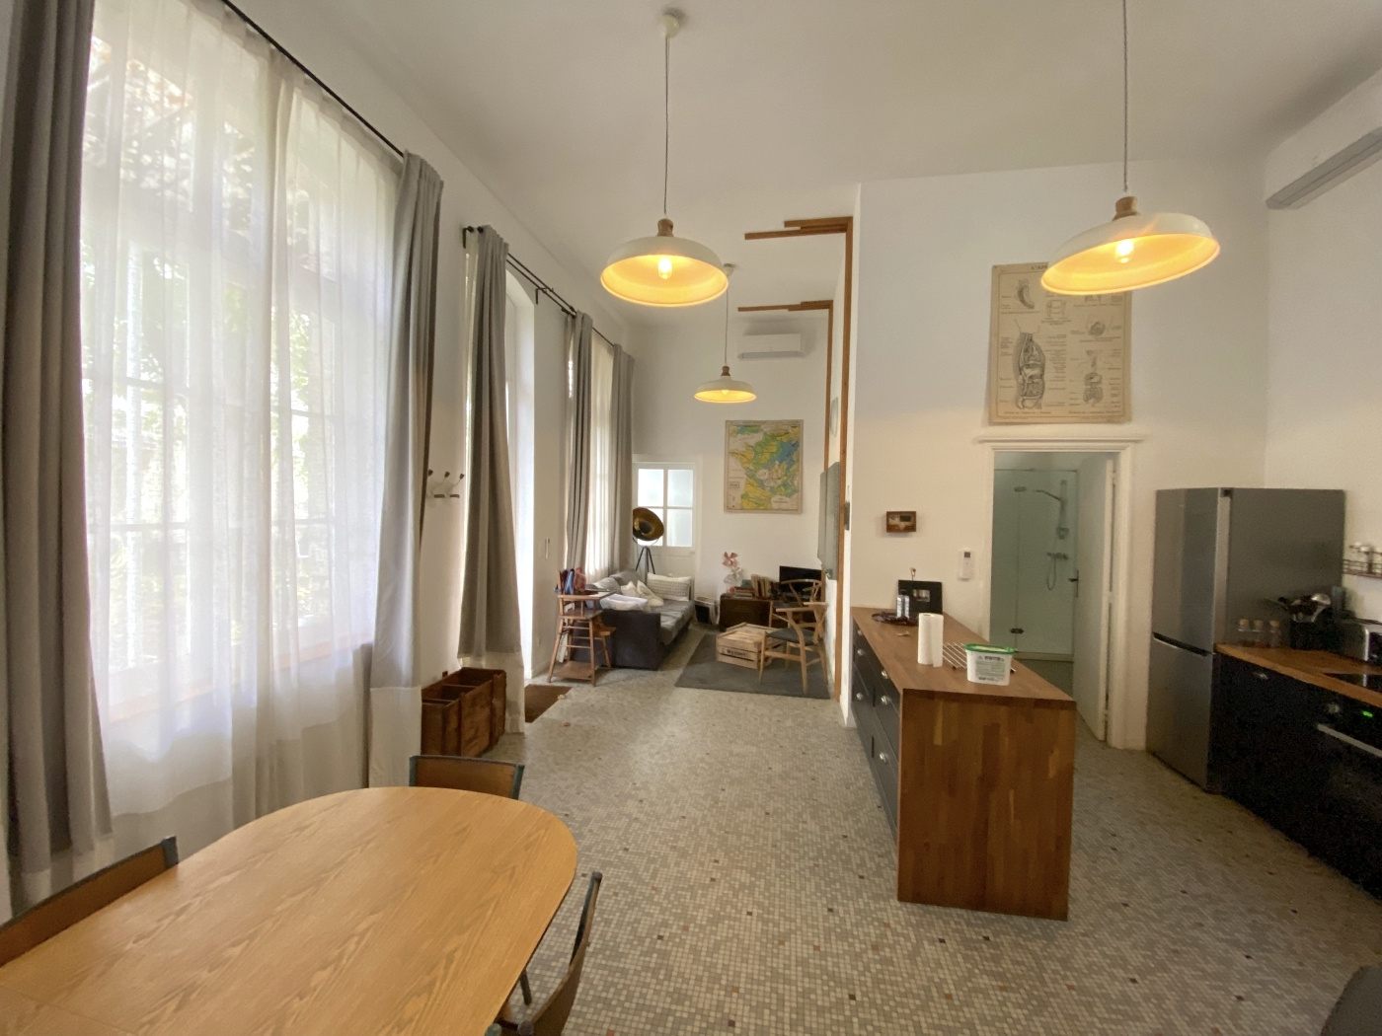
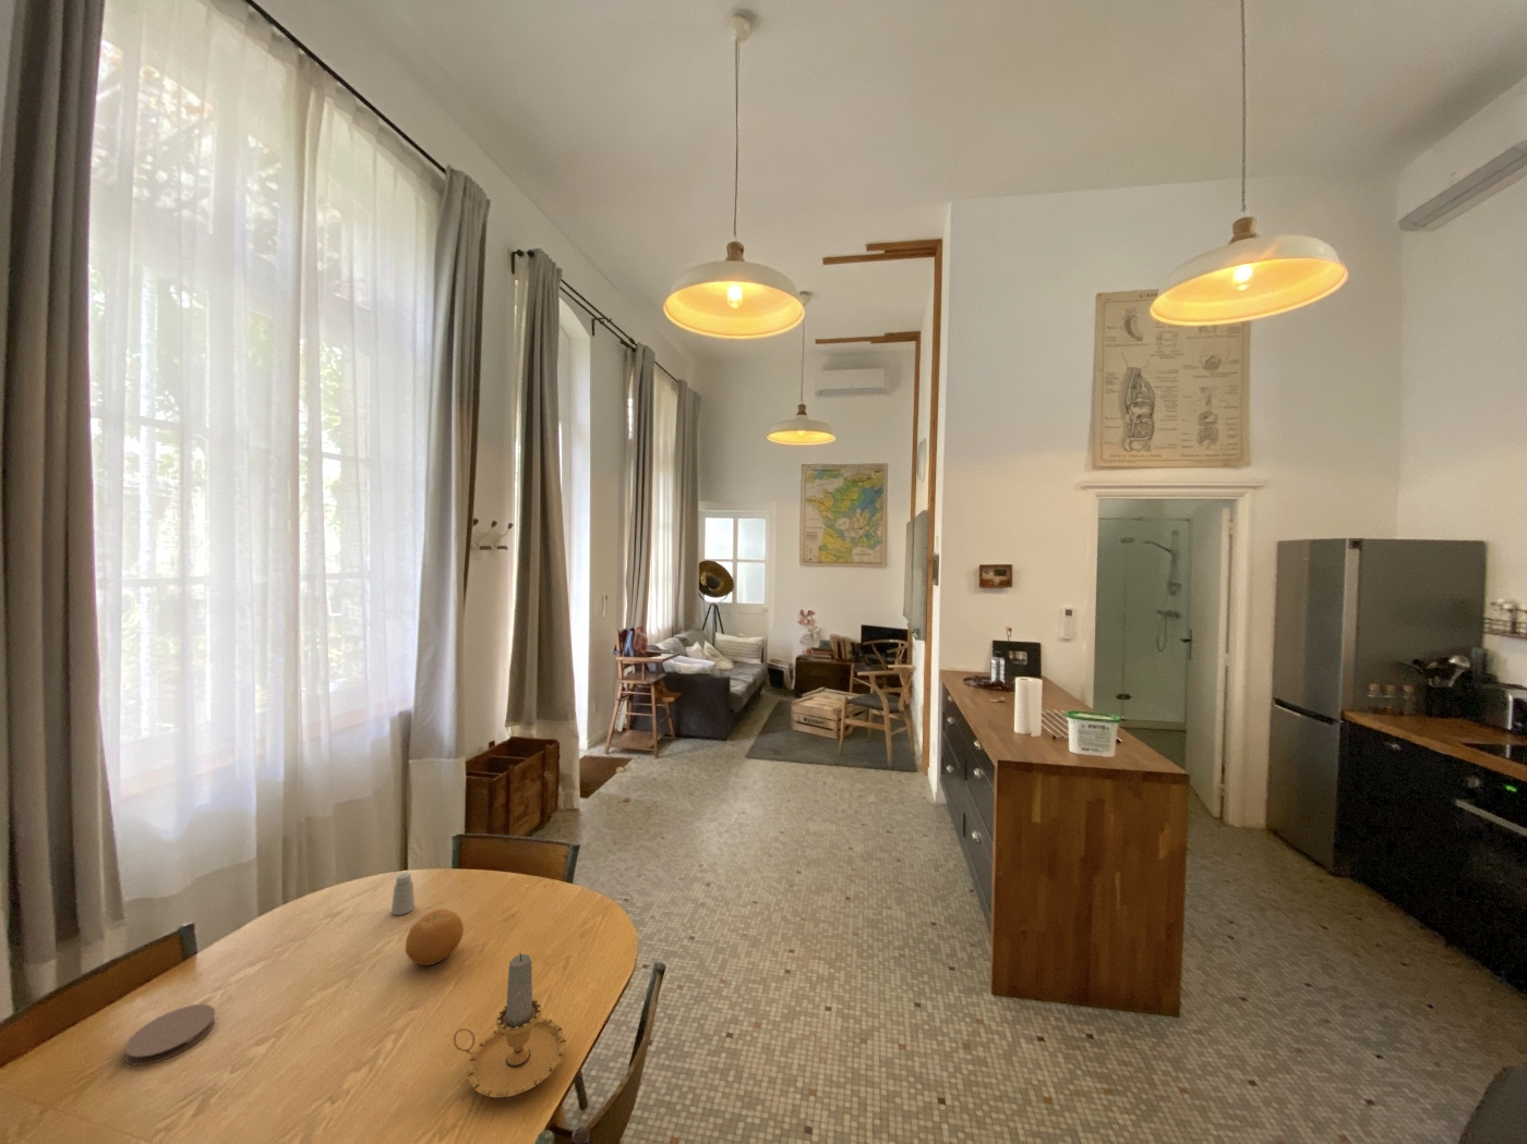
+ fruit (434, 936)
+ saltshaker (403, 892)
+ coaster (171, 1033)
+ candle (509, 1009)
